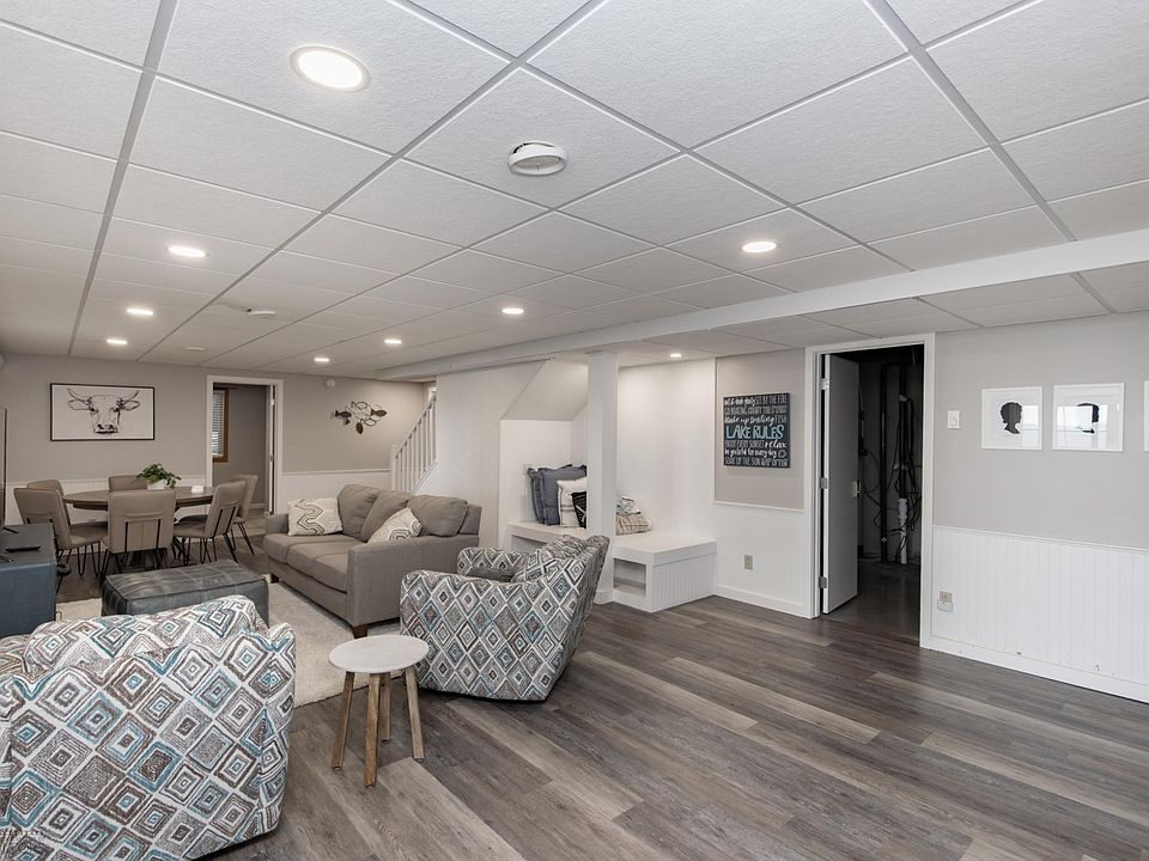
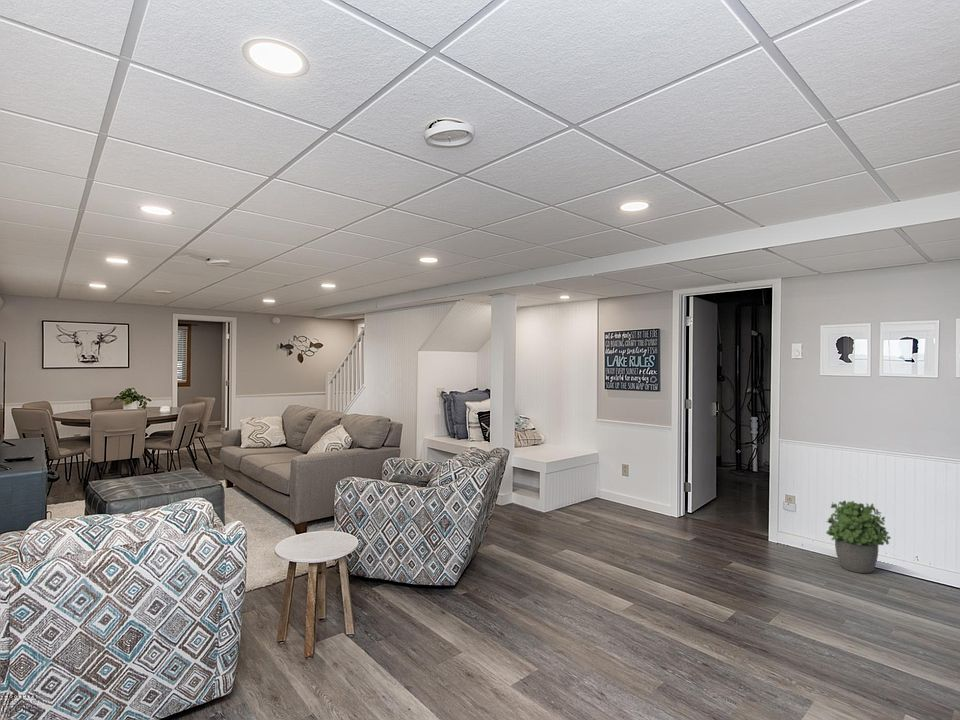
+ potted plant (856, 534)
